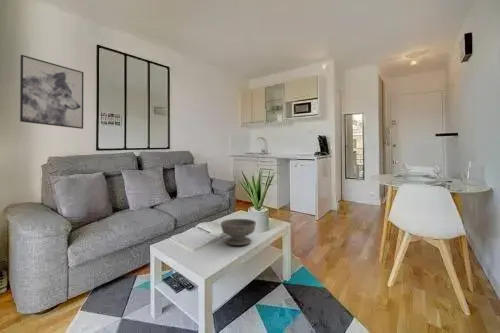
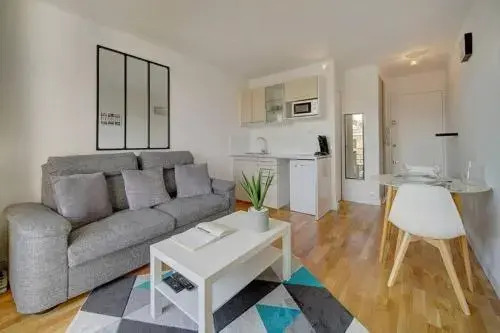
- bowl (238, 231)
- wall art (54, 94)
